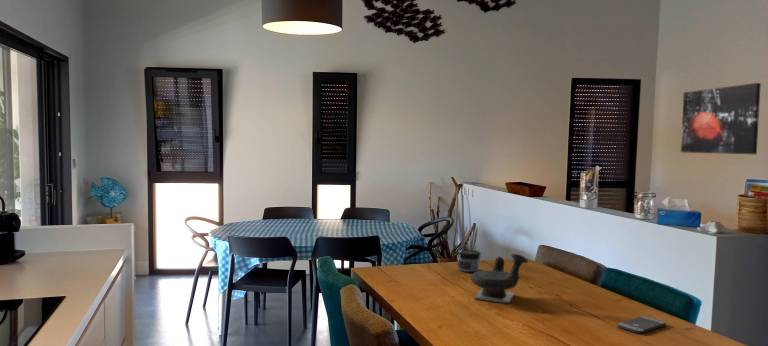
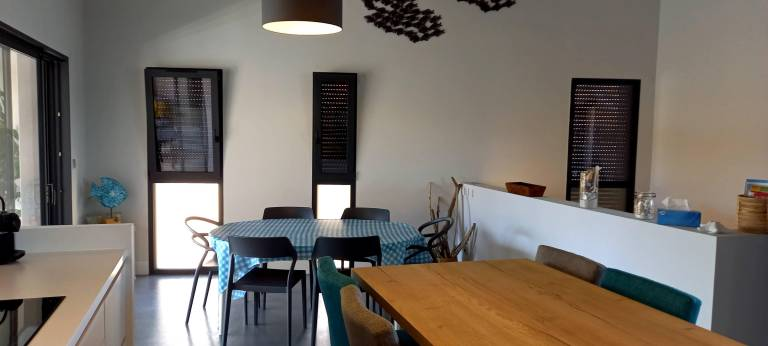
- jar (468, 260)
- teapot (500, 273)
- wall art (717, 120)
- smartphone (641, 324)
